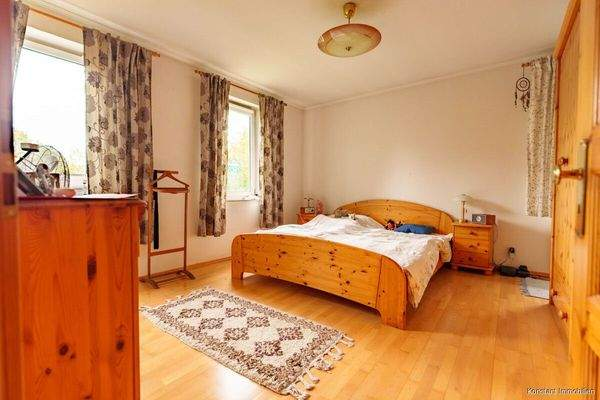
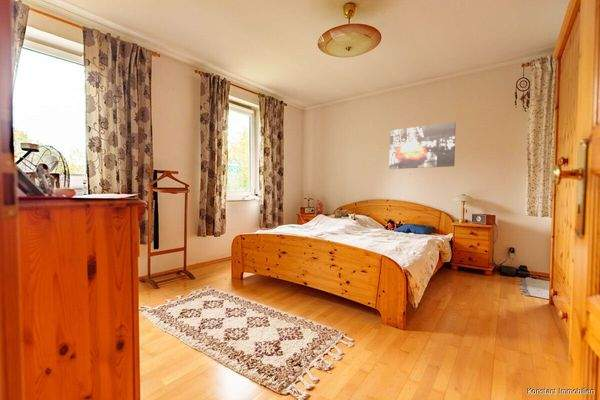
+ wall art (420, 147)
